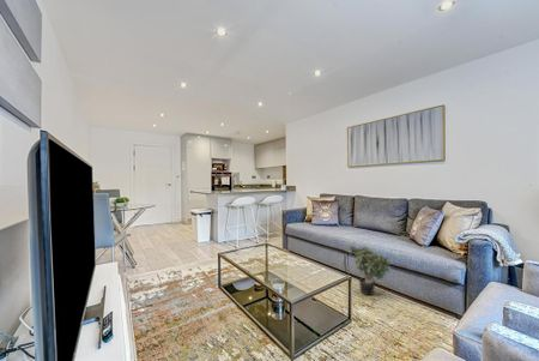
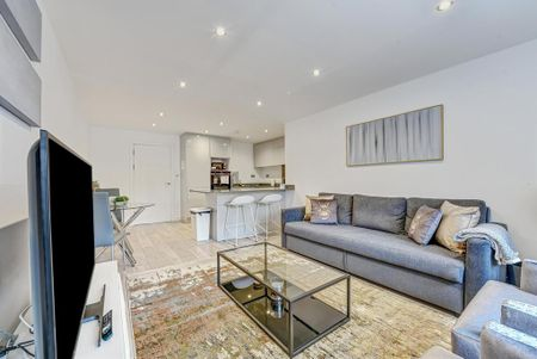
- potted plant (367, 270)
